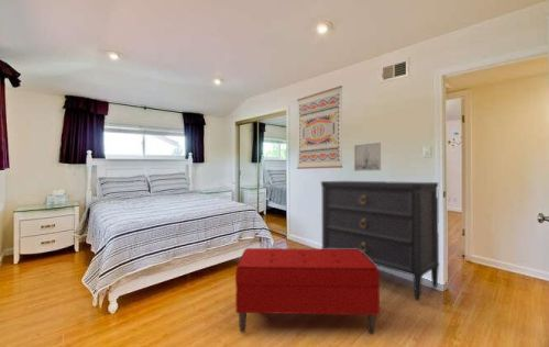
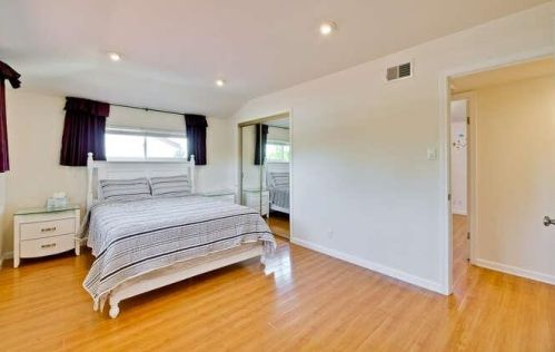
- wall art (366, 157)
- bench (304, 287)
- wall art (317, 131)
- dresser (374, 228)
